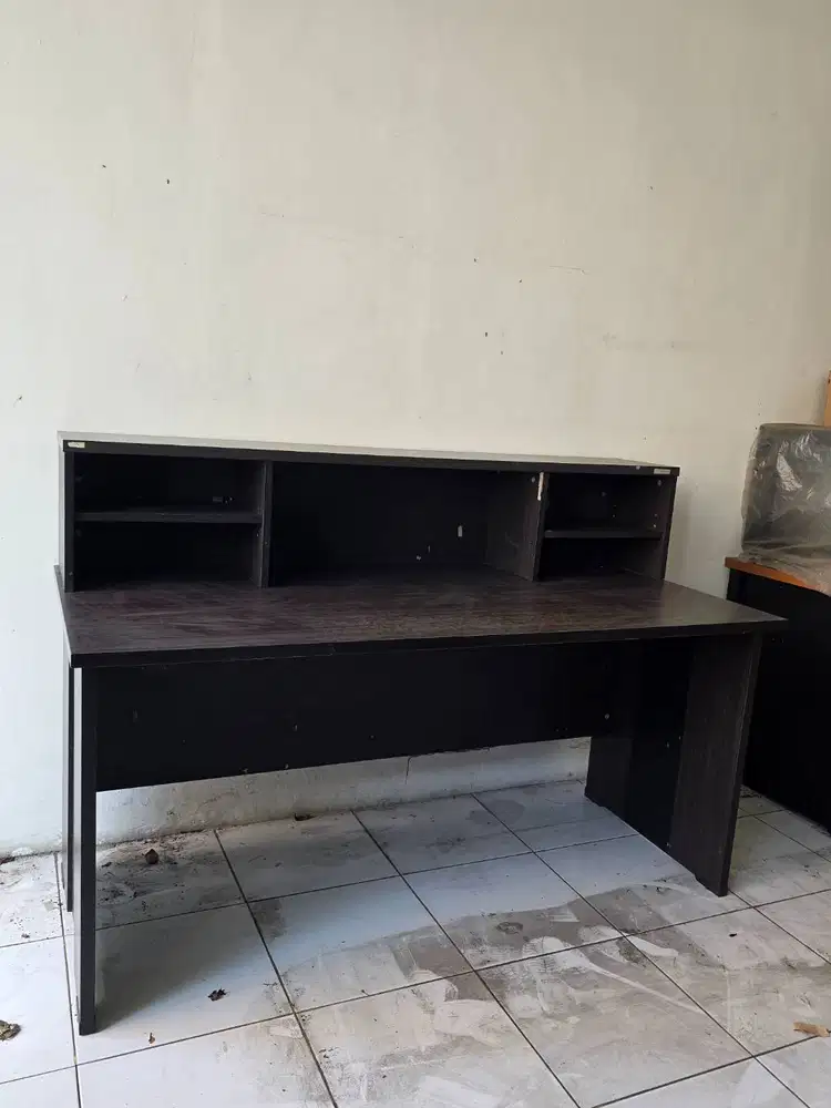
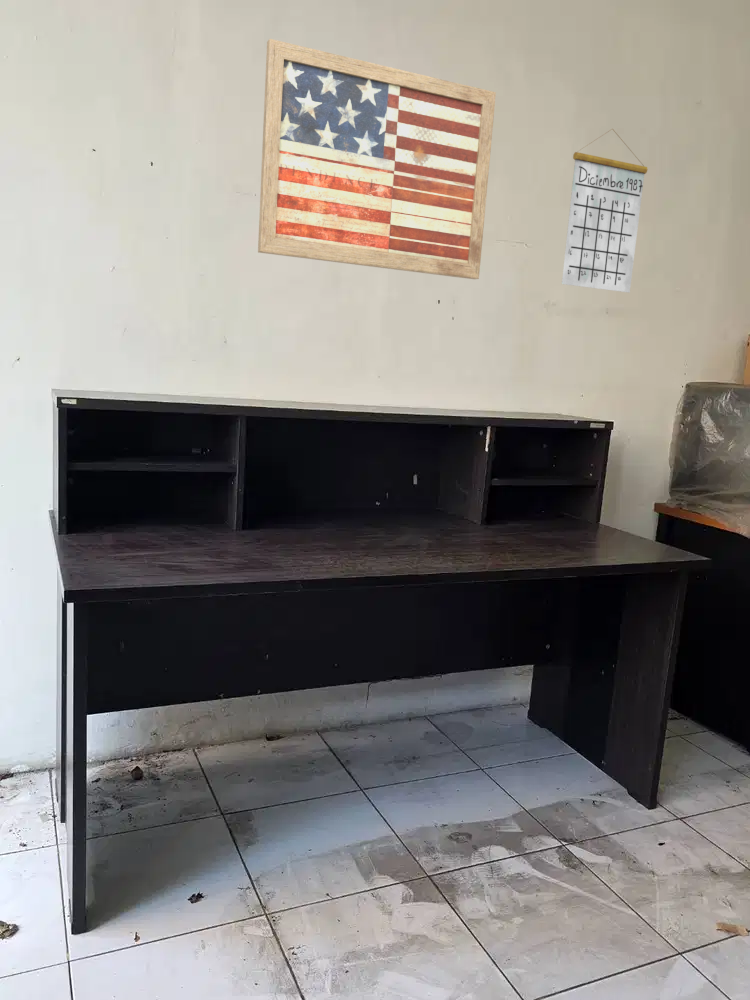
+ wall art (381, 169)
+ calendar (605, 209)
